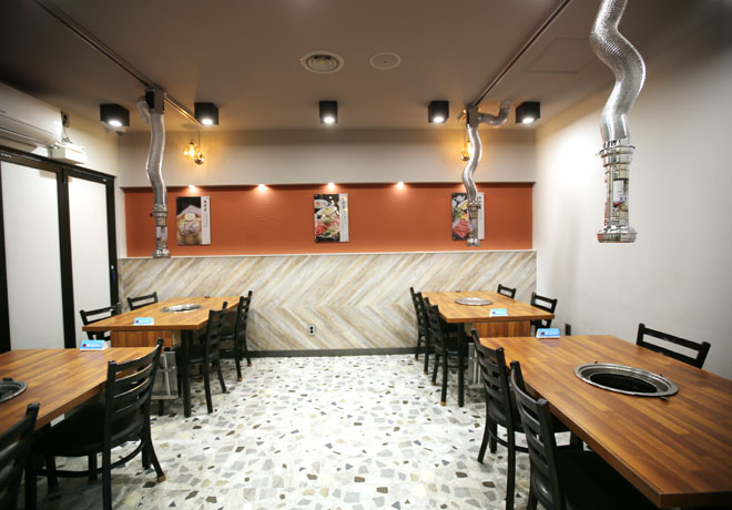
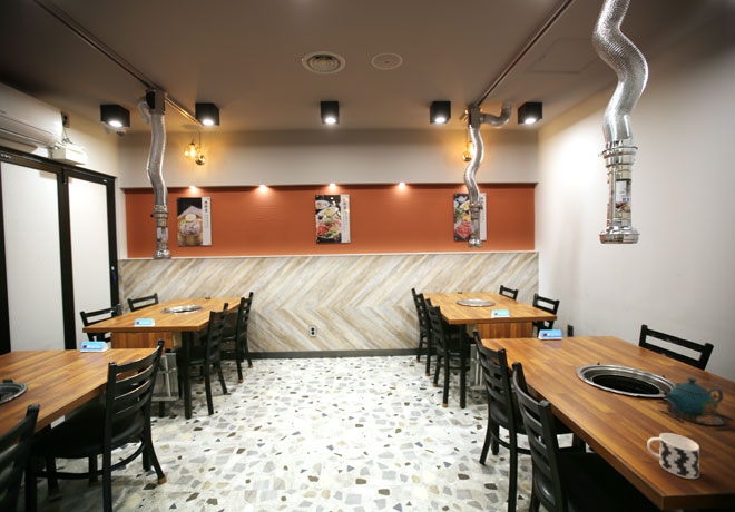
+ teapot (695, 396)
+ cup (672, 453)
